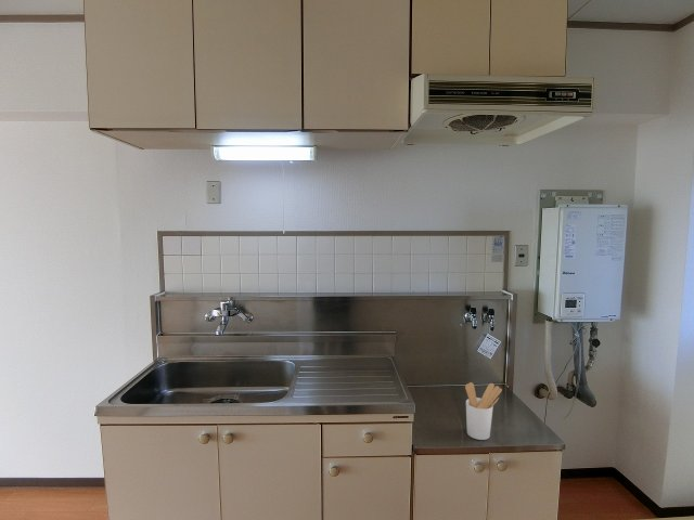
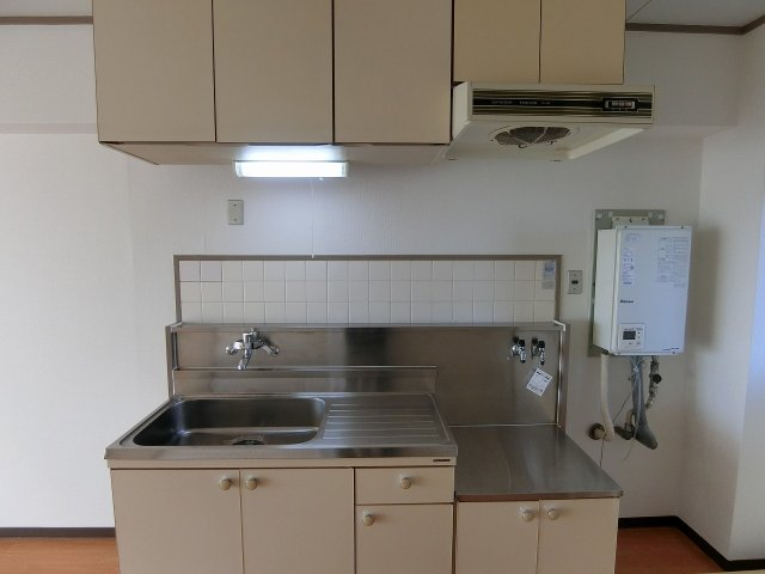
- utensil holder (484, 410)
